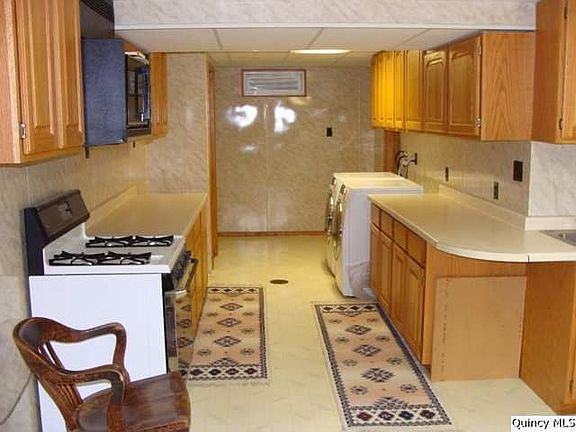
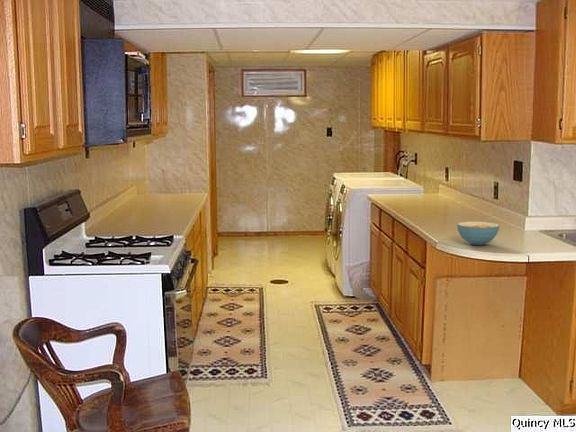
+ cereal bowl (477, 234)
